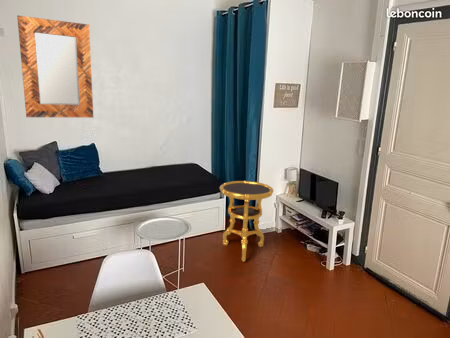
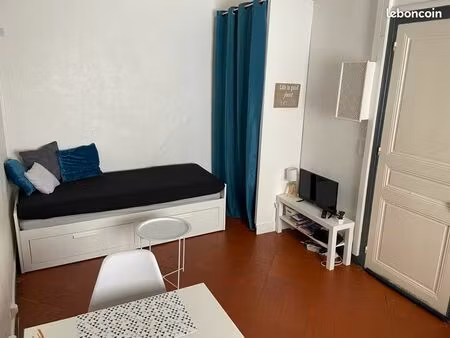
- side table (244, 219)
- home mirror (58, 70)
